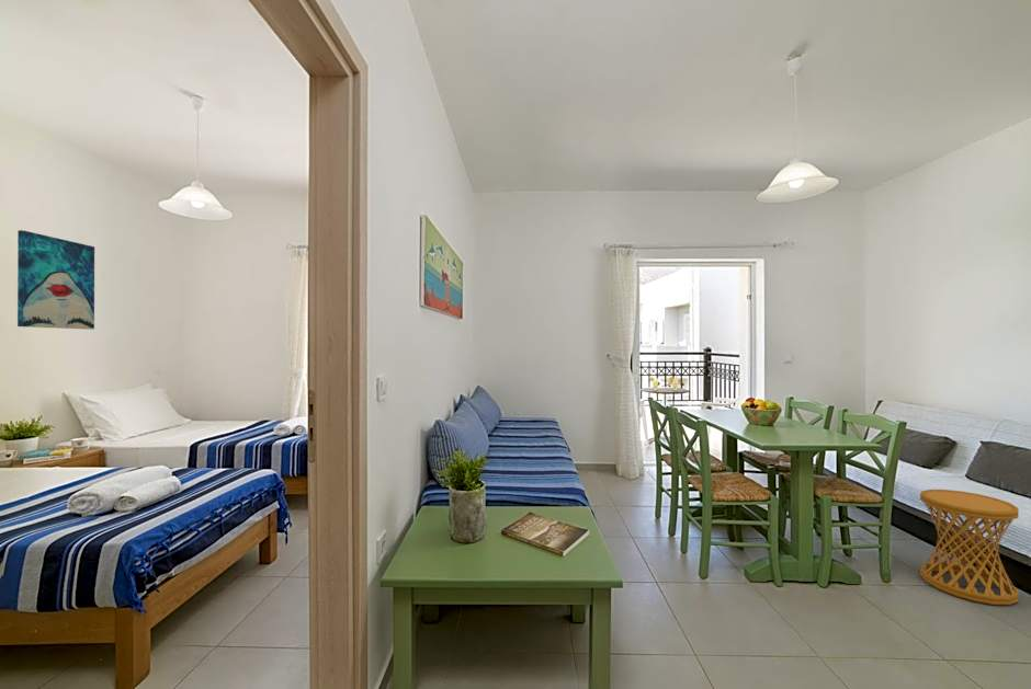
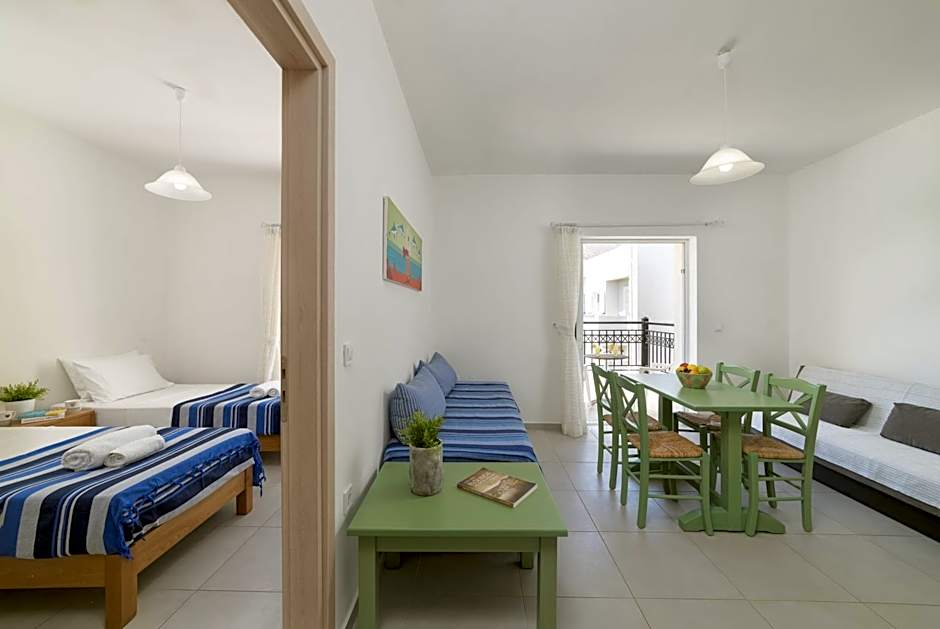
- wall art (58, 283)
- side table (967, 543)
